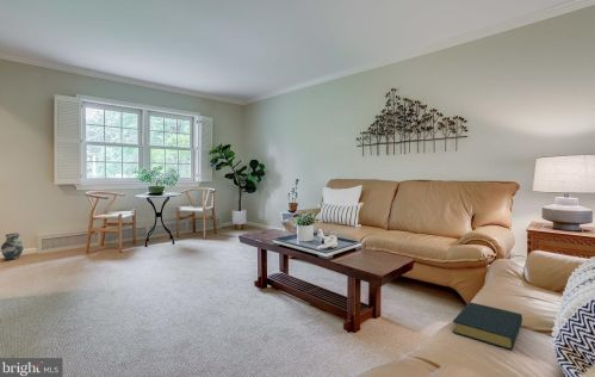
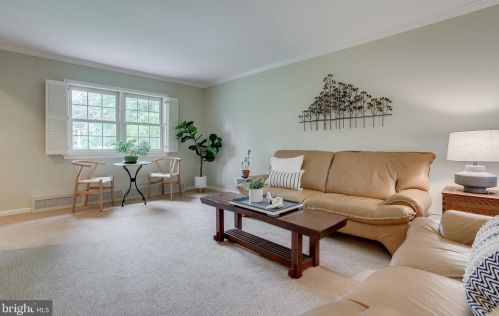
- hardback book (488, 322)
- ceramic jug (12, 246)
